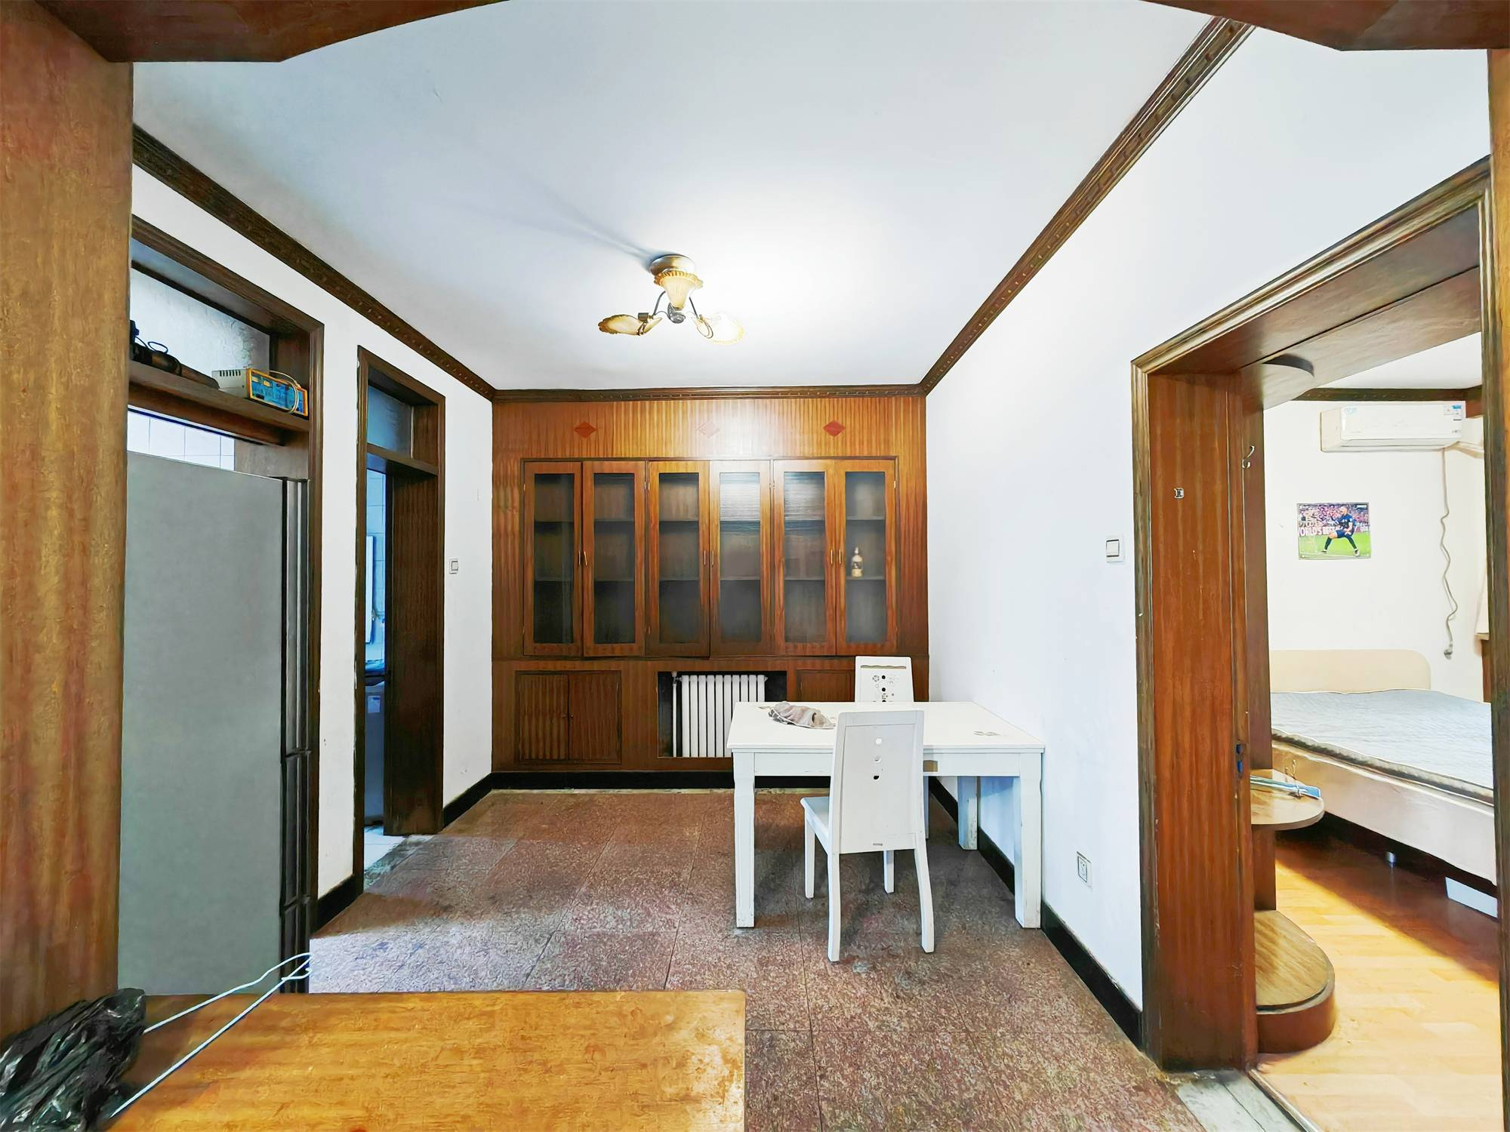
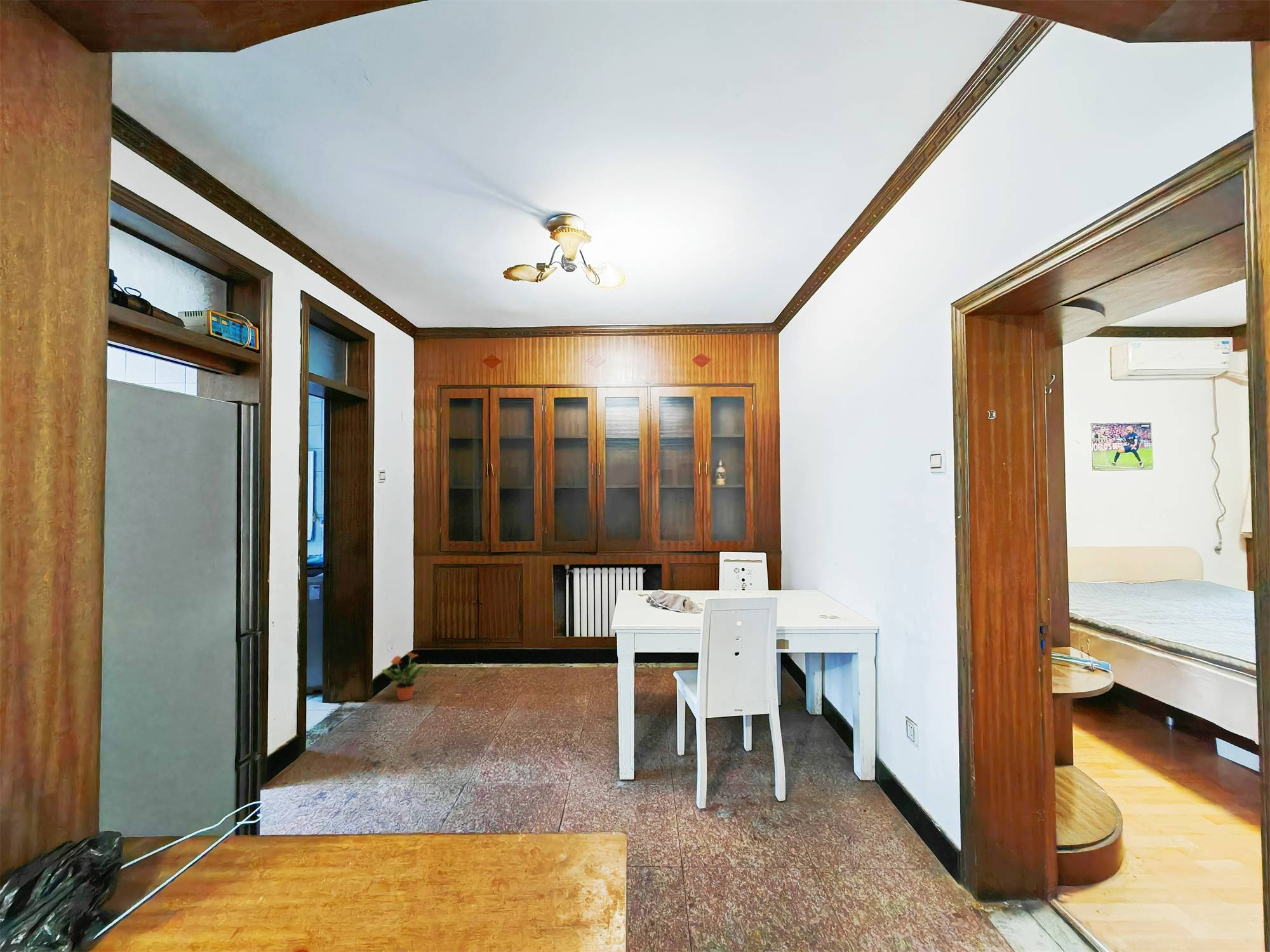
+ potted plant (404, 675)
